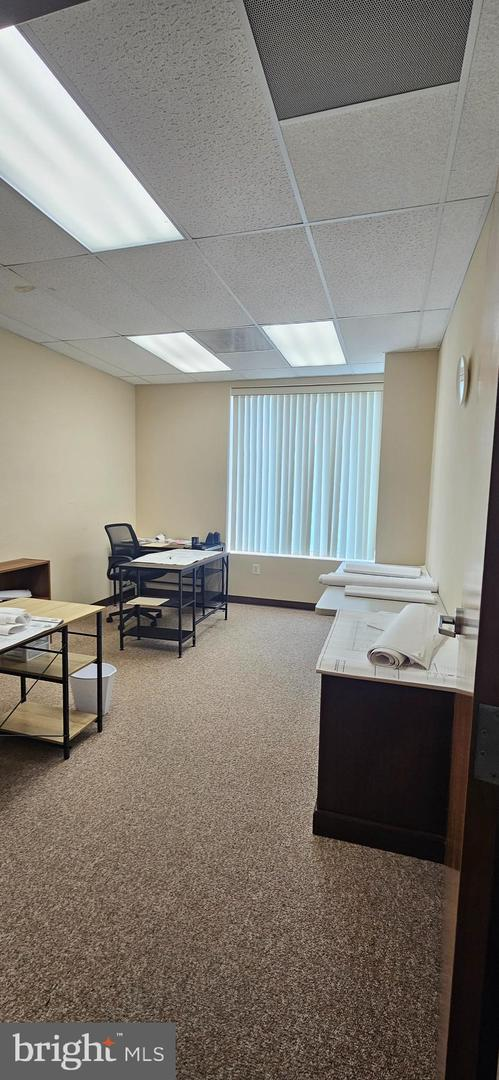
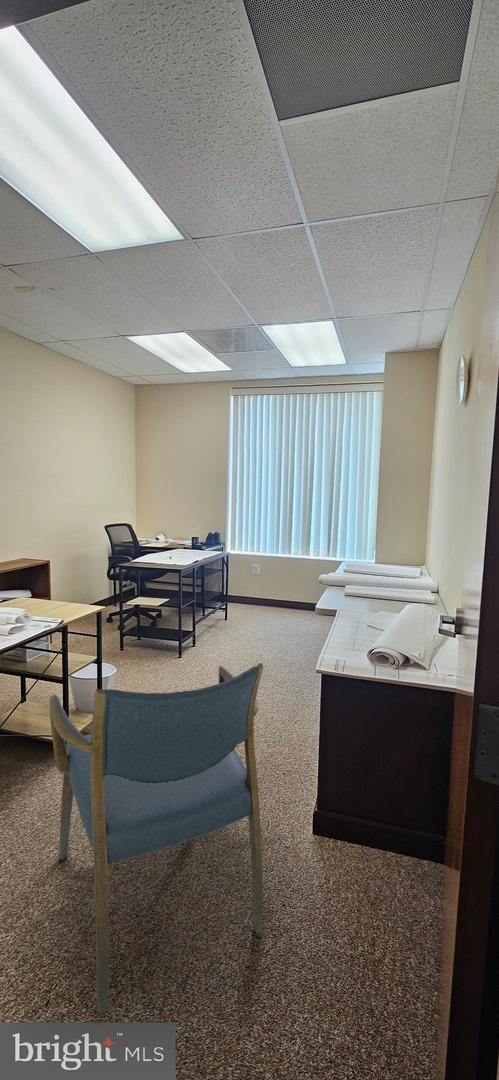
+ armchair (156, 769)
